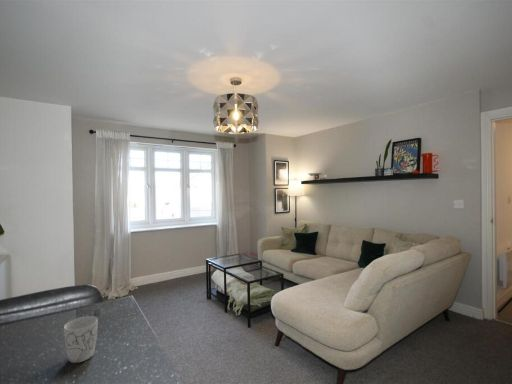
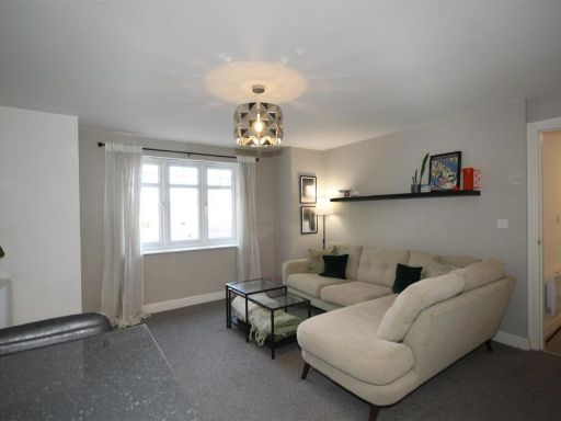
- mug (84, 336)
